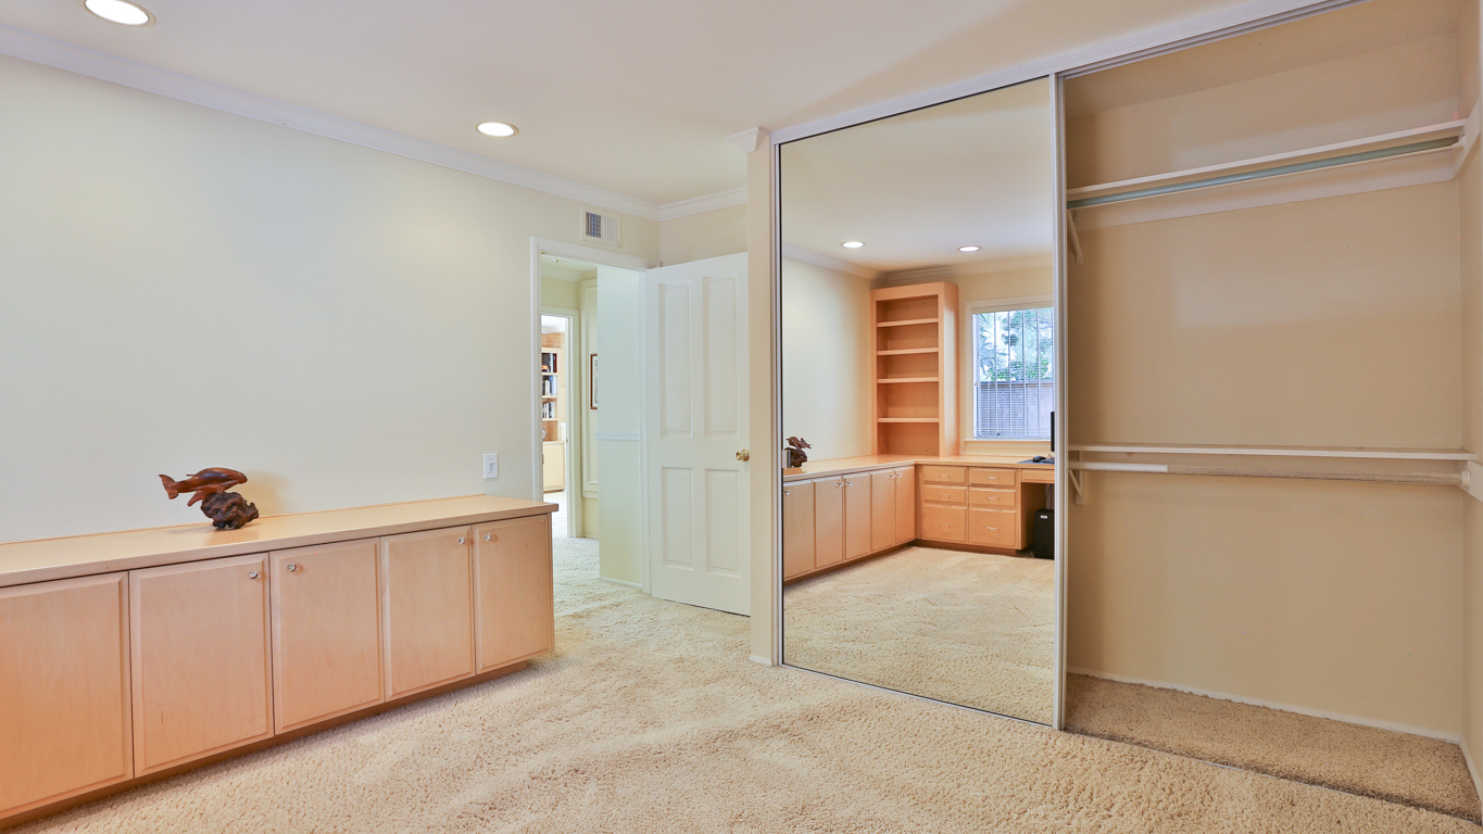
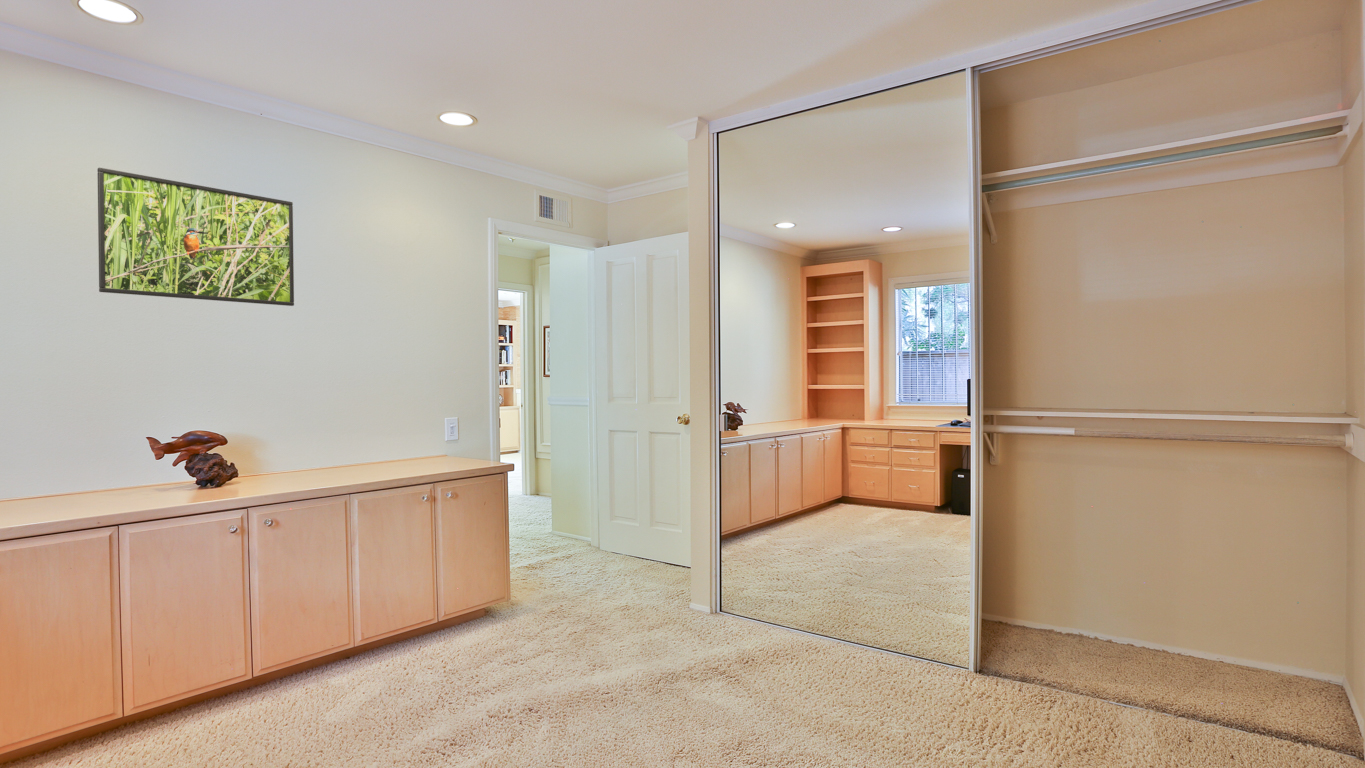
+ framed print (204, 243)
